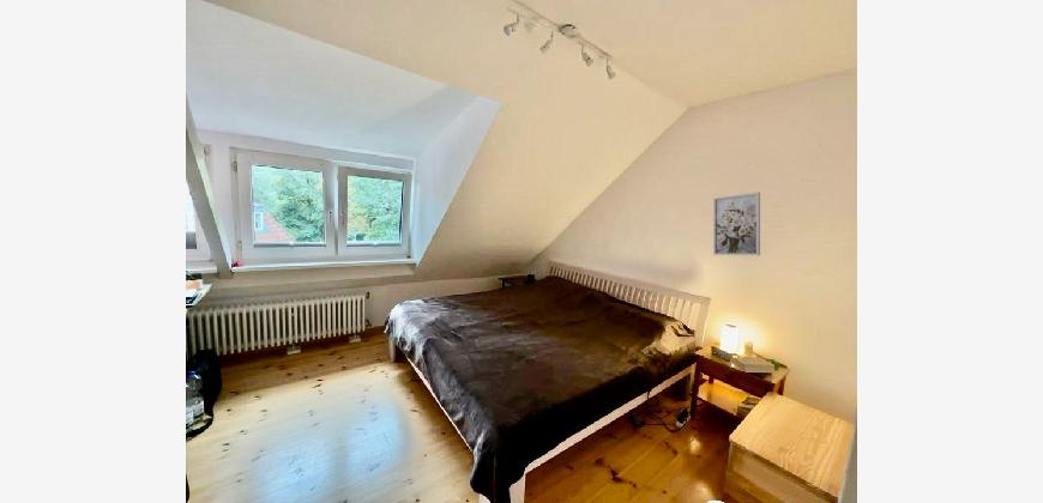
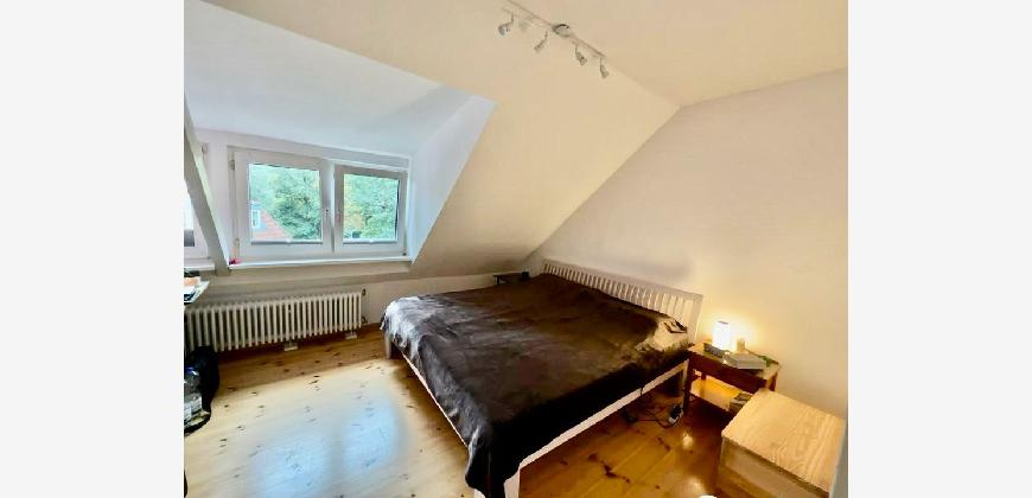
- wall art (735, 225)
